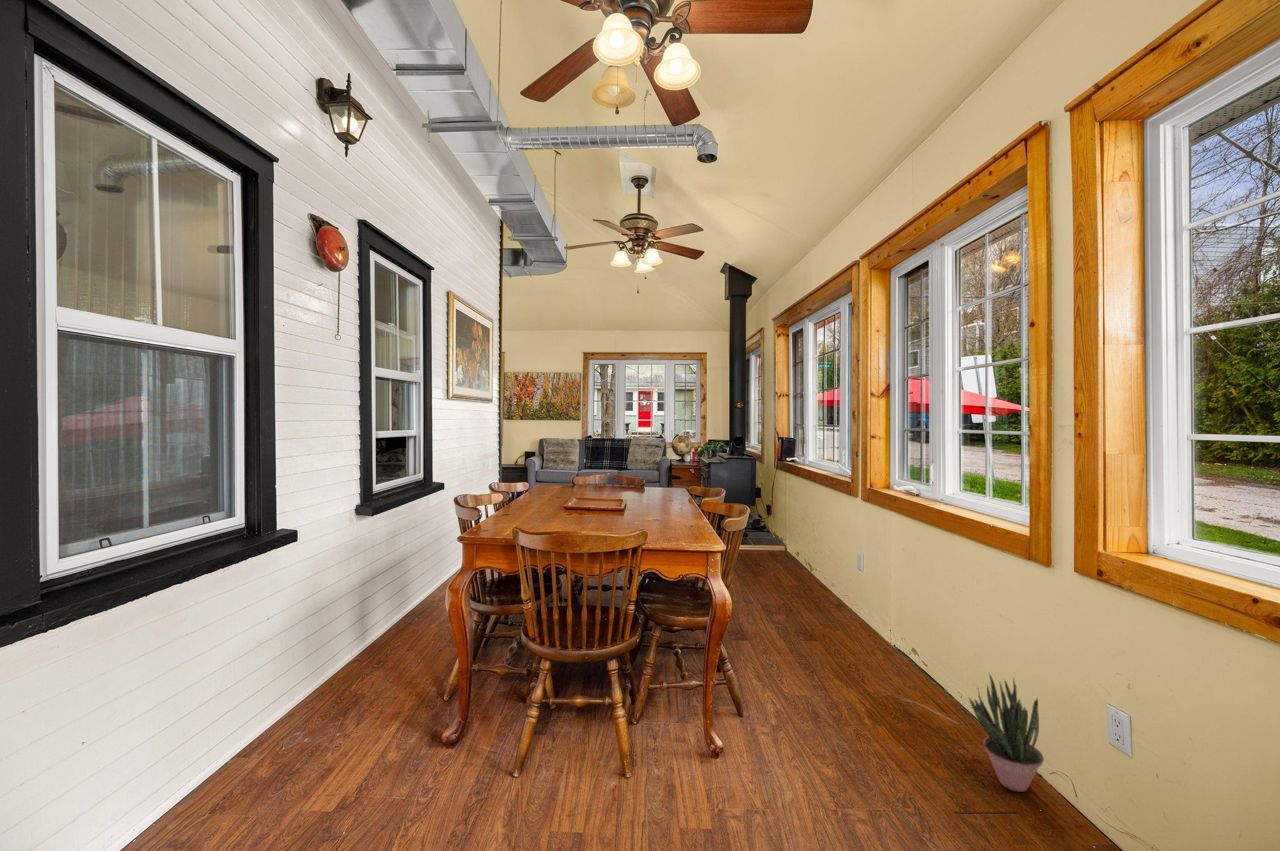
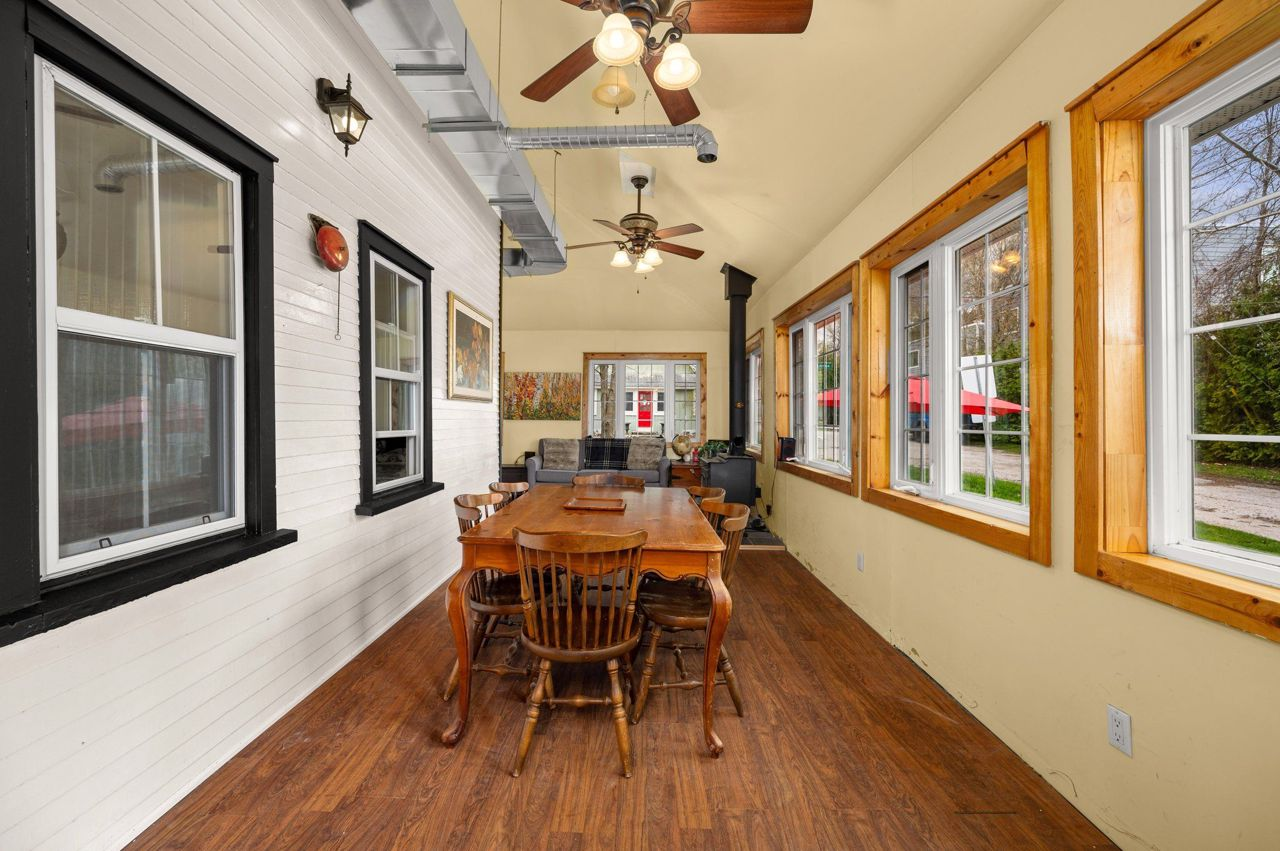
- potted plant (1005, 731)
